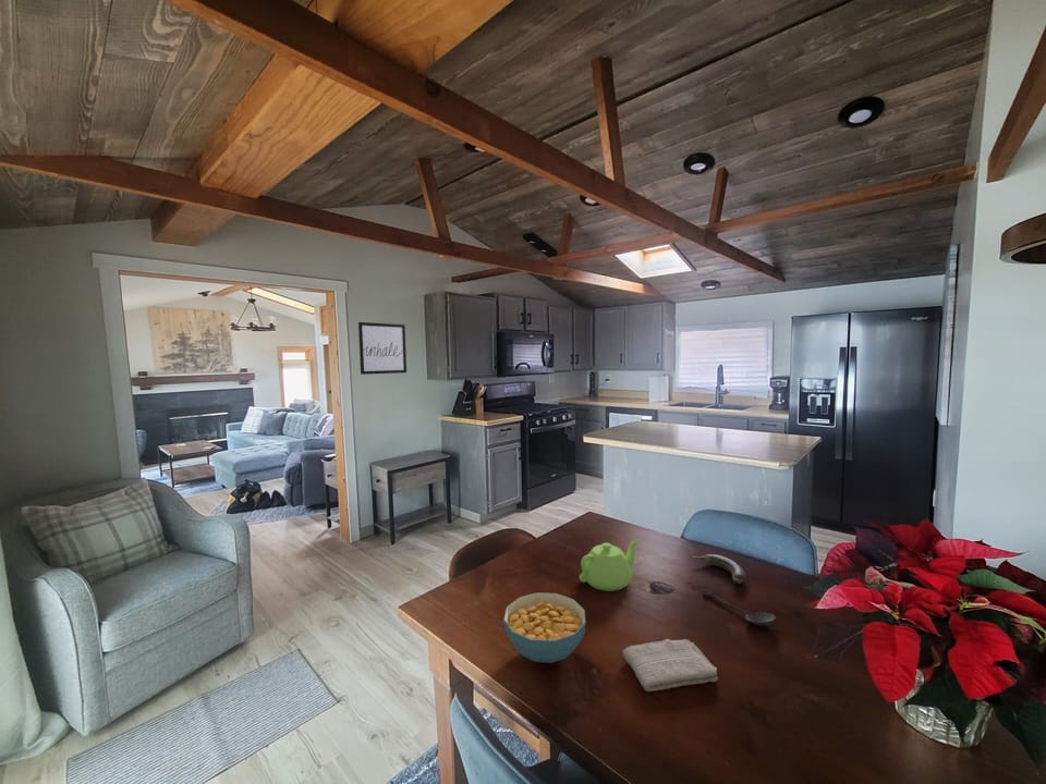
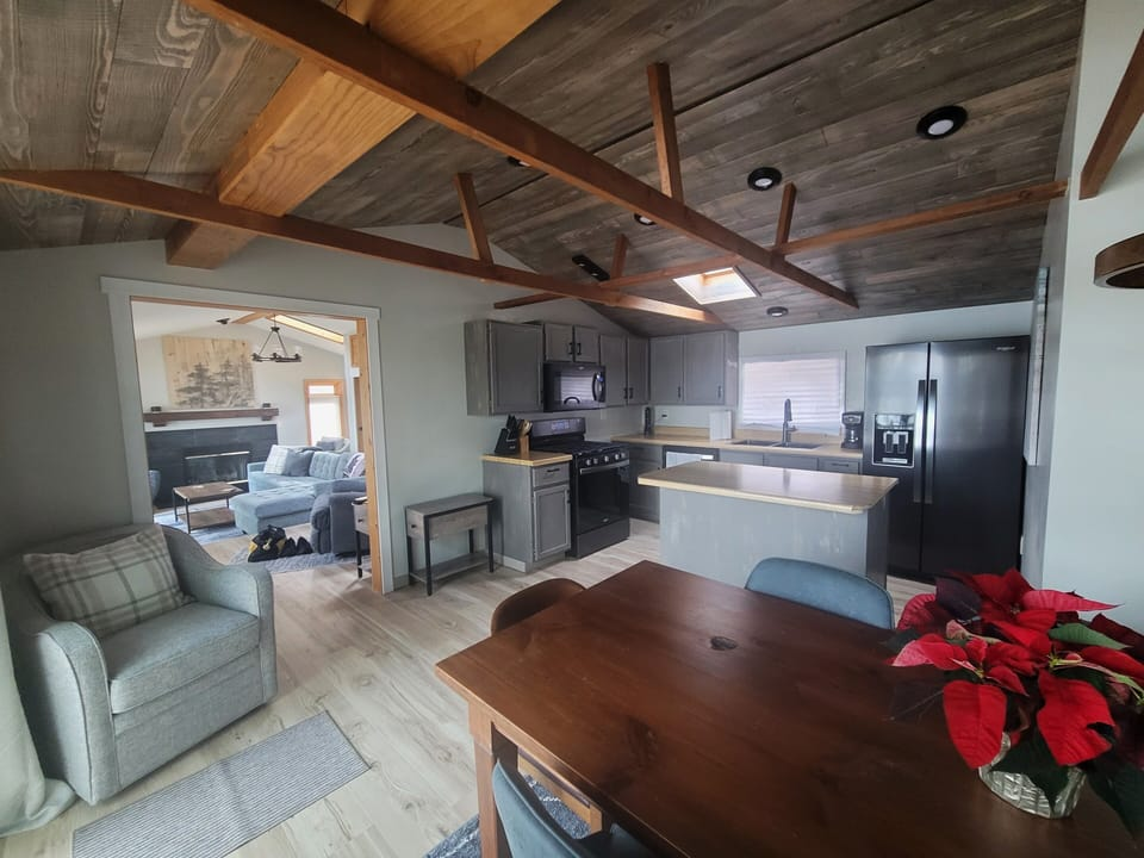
- wall art (384, 348)
- banana (722, 566)
- cereal bowl (545, 634)
- teapot (609, 562)
- washcloth (669, 663)
- spoon (734, 607)
